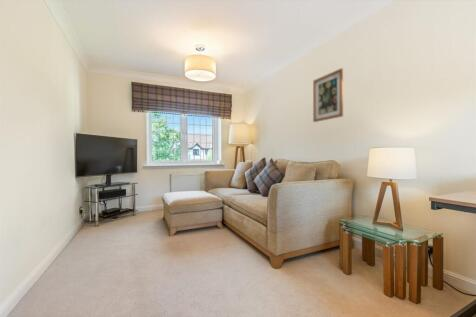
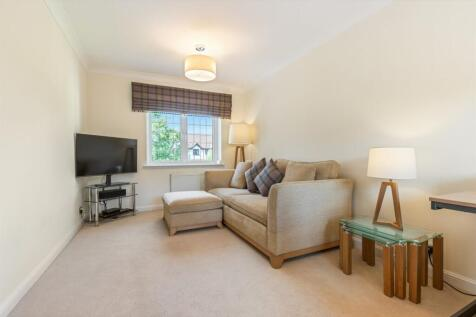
- wall art (327, 97)
